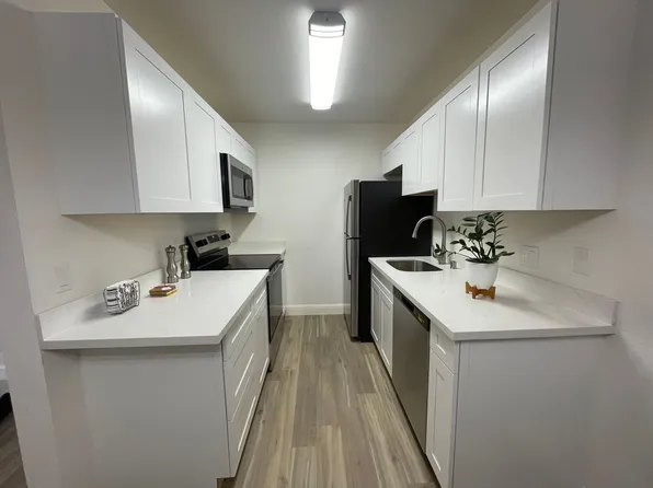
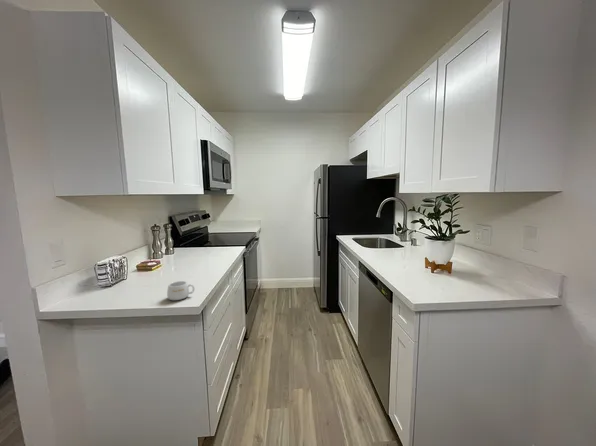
+ mug (181, 290)
